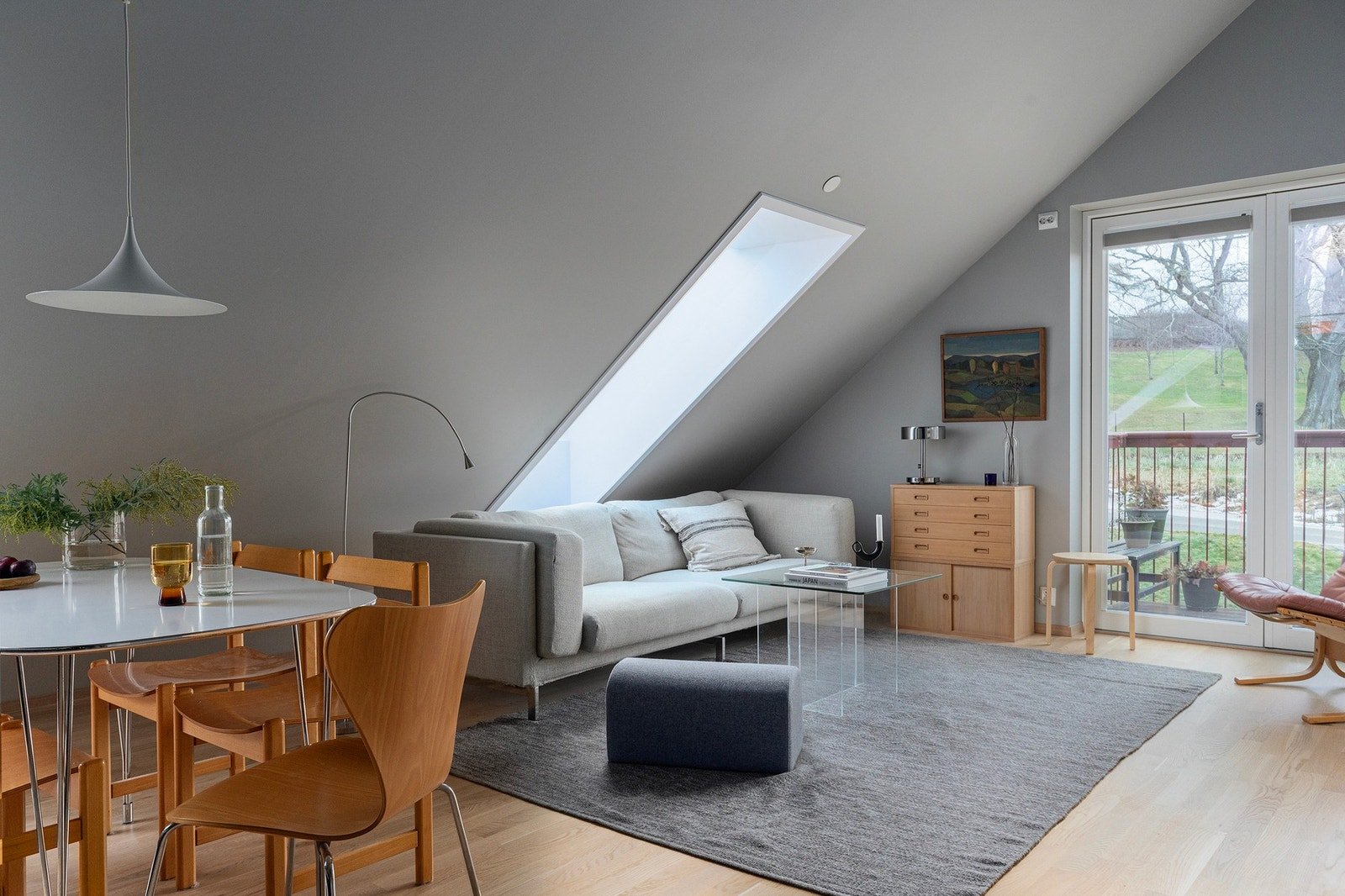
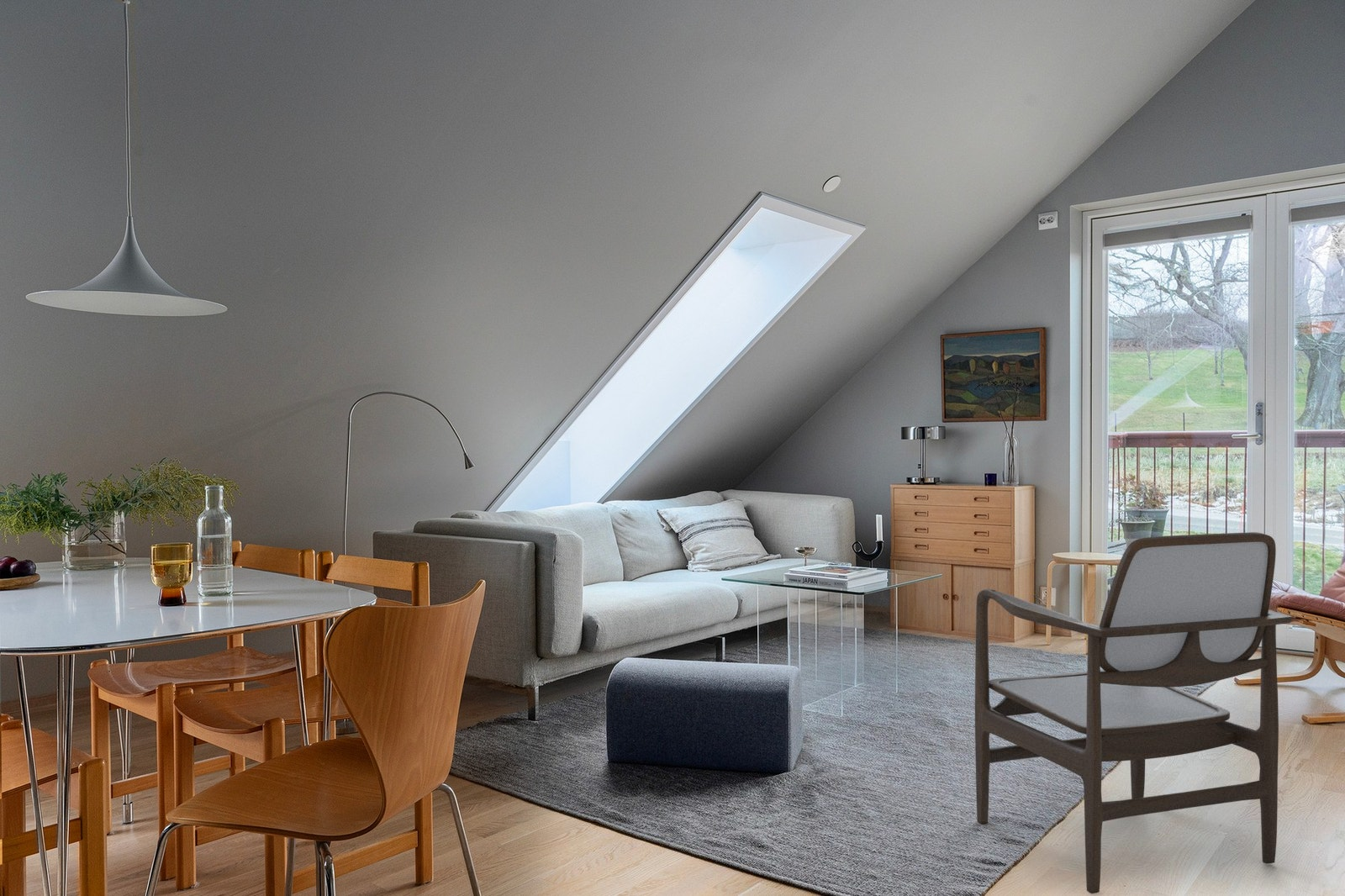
+ armchair (1124, 685)
